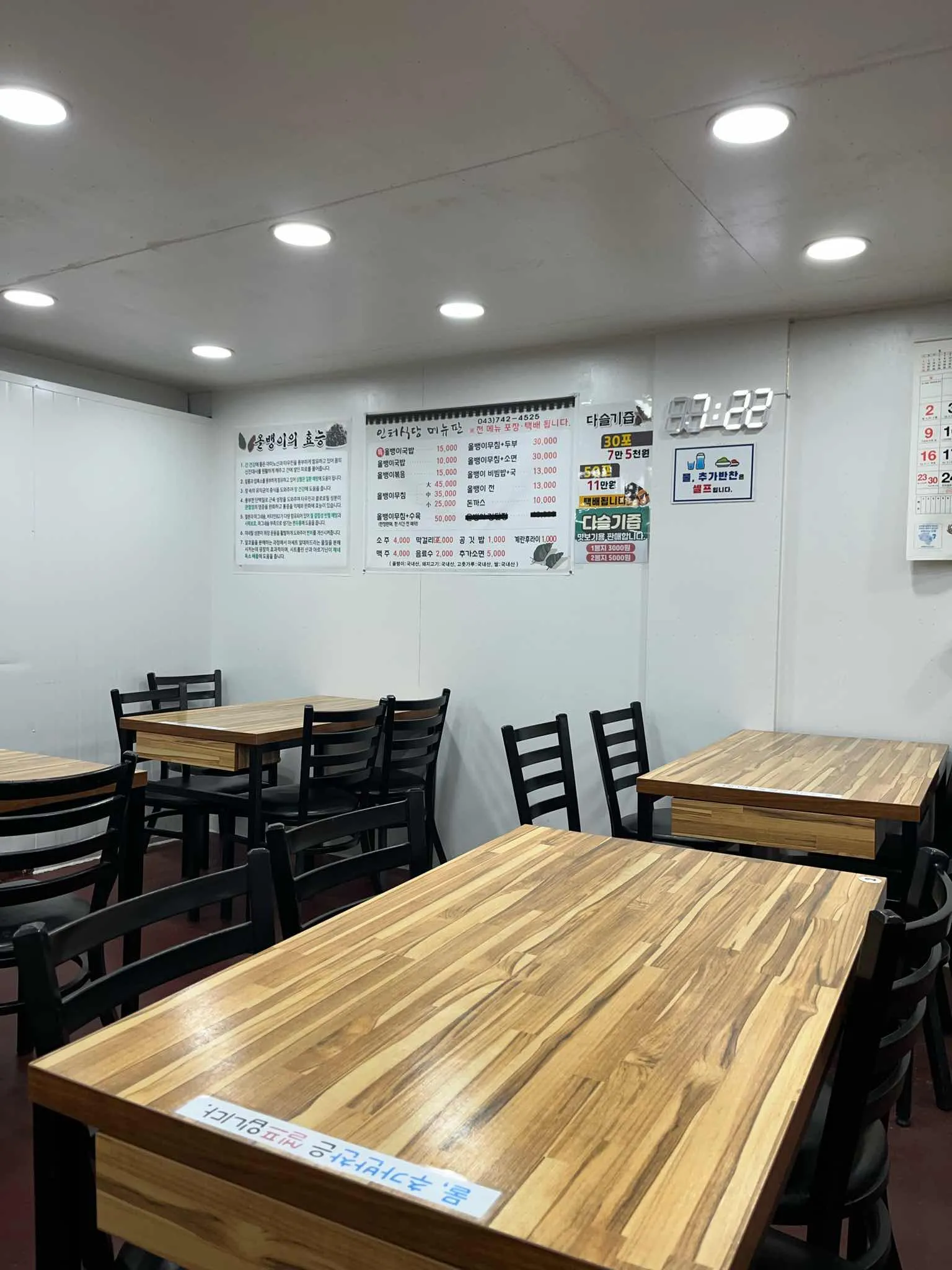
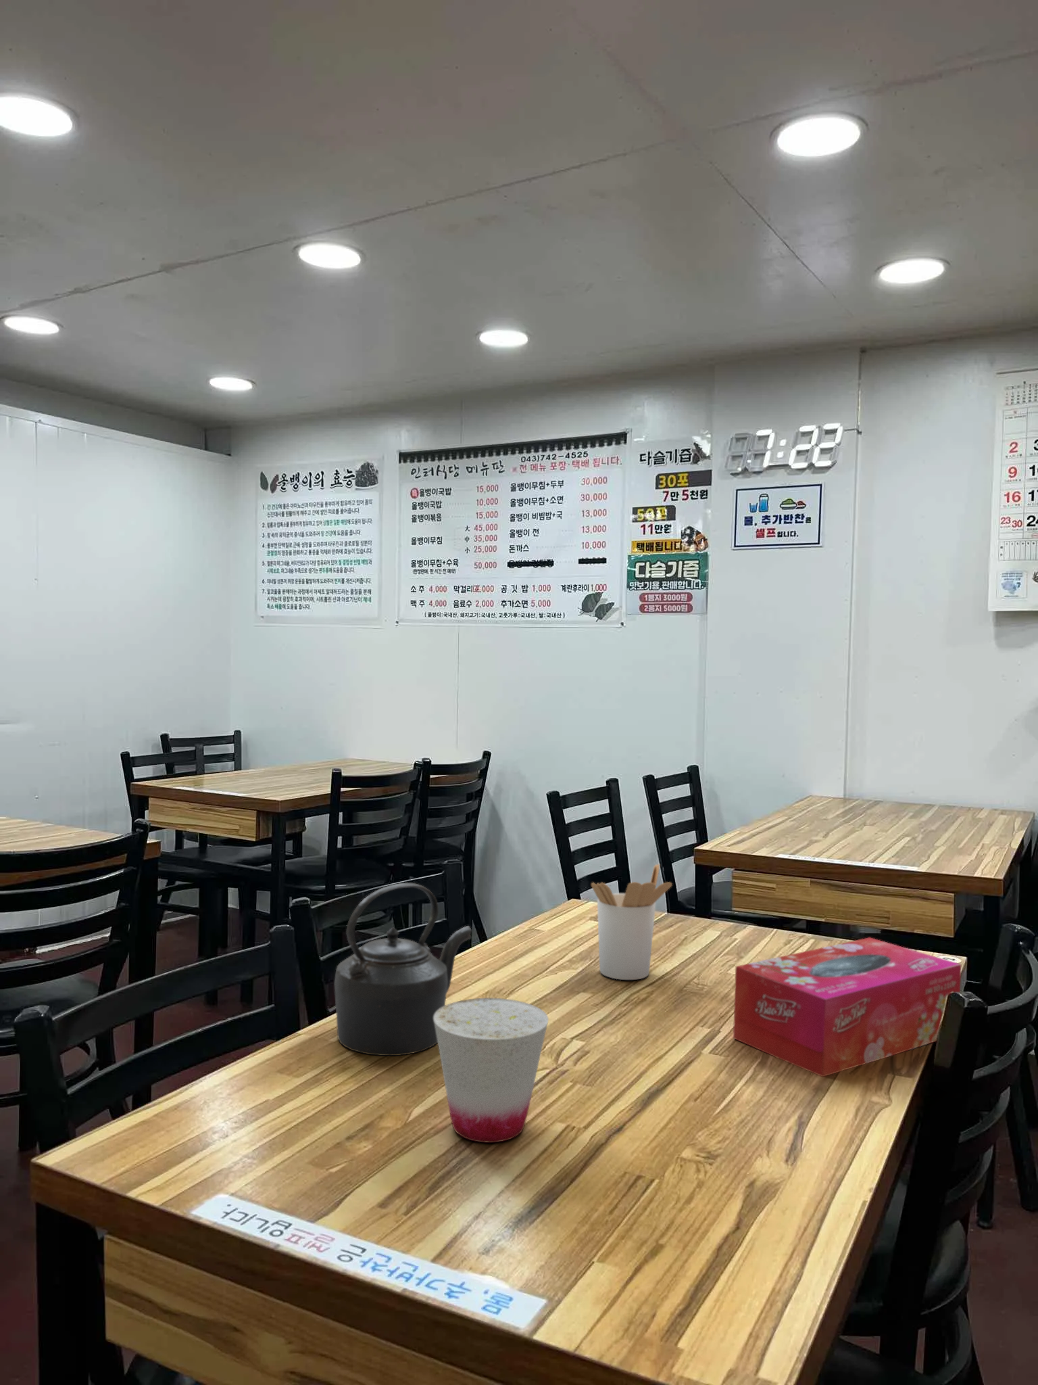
+ utensil holder (633, 923)
+ cup (490, 1072)
+ kettle (411, 954)
+ tissue box (848, 1000)
